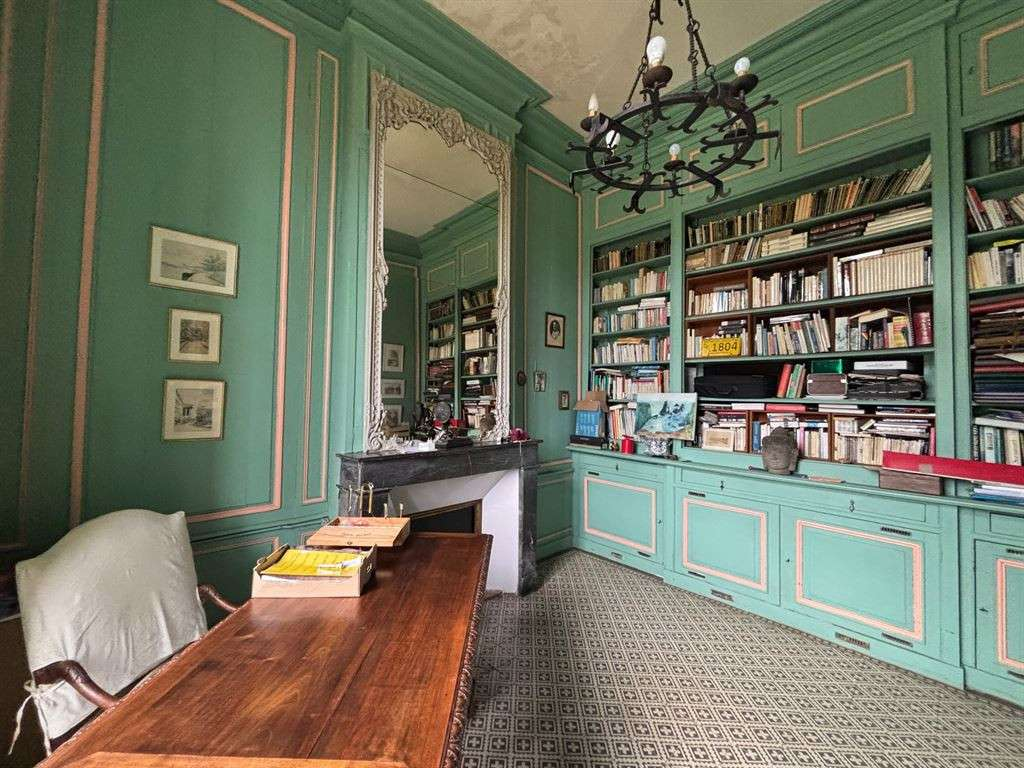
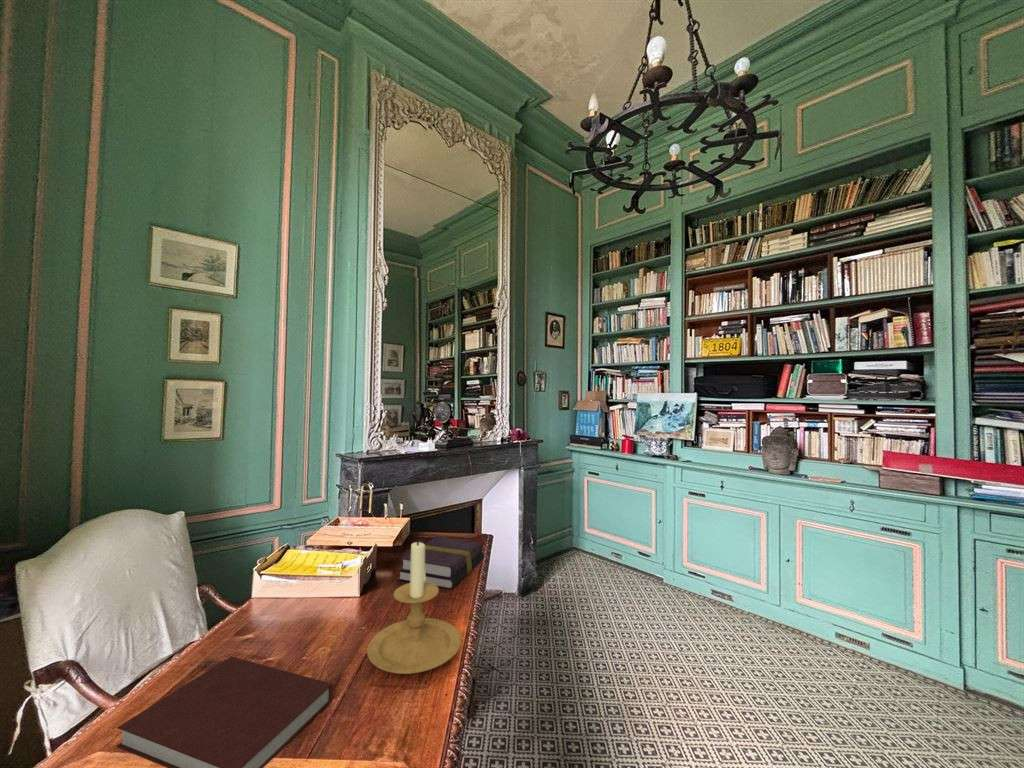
+ candle holder (416, 596)
+ book (443, 559)
+ notebook (232, 712)
